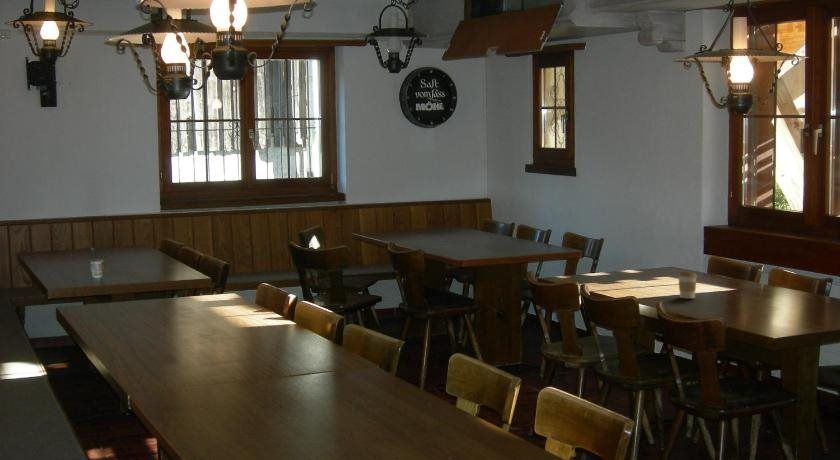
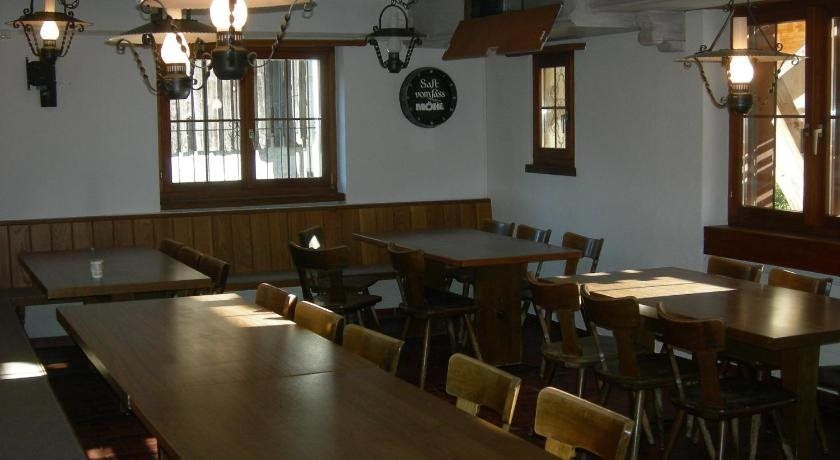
- coffee cup (687, 284)
